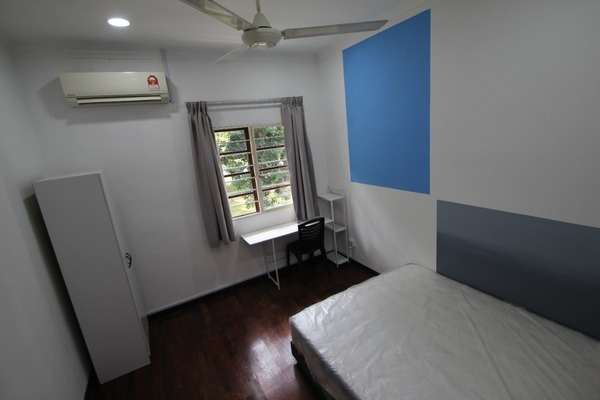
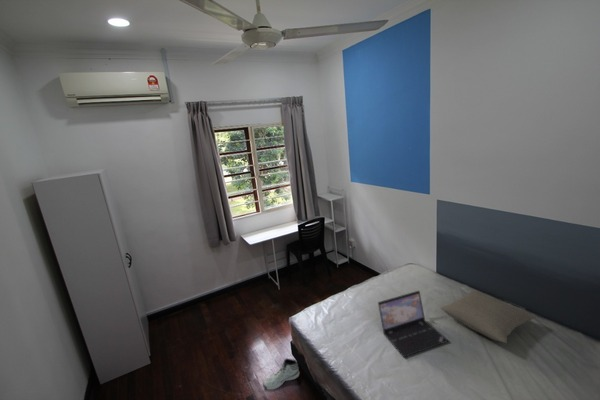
+ pillow (485, 313)
+ laptop (412, 321)
+ sneaker (280, 371)
